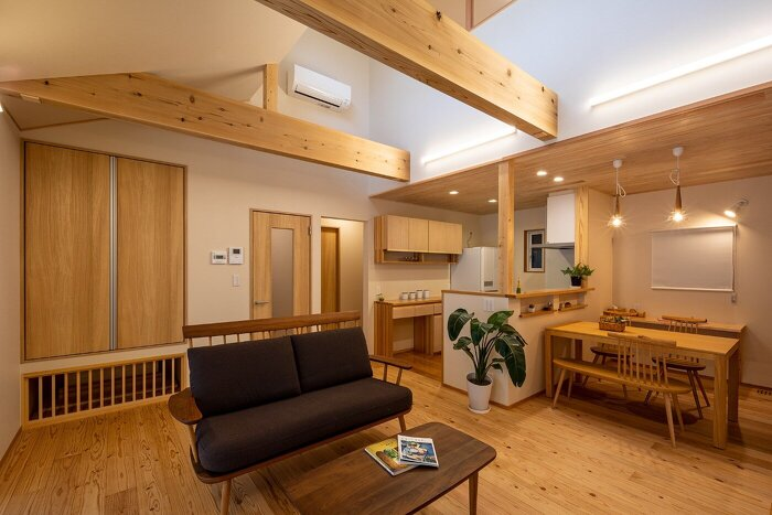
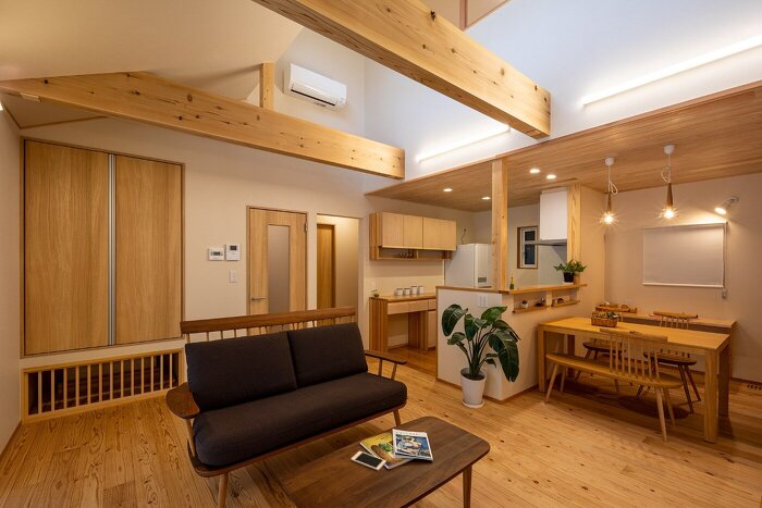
+ cell phone (368, 460)
